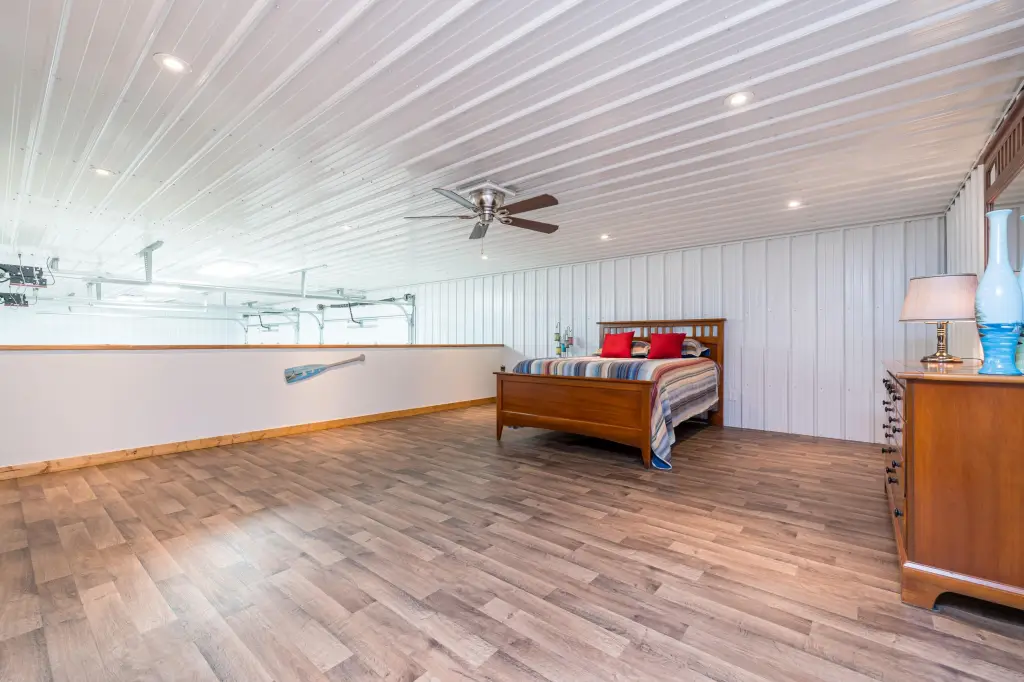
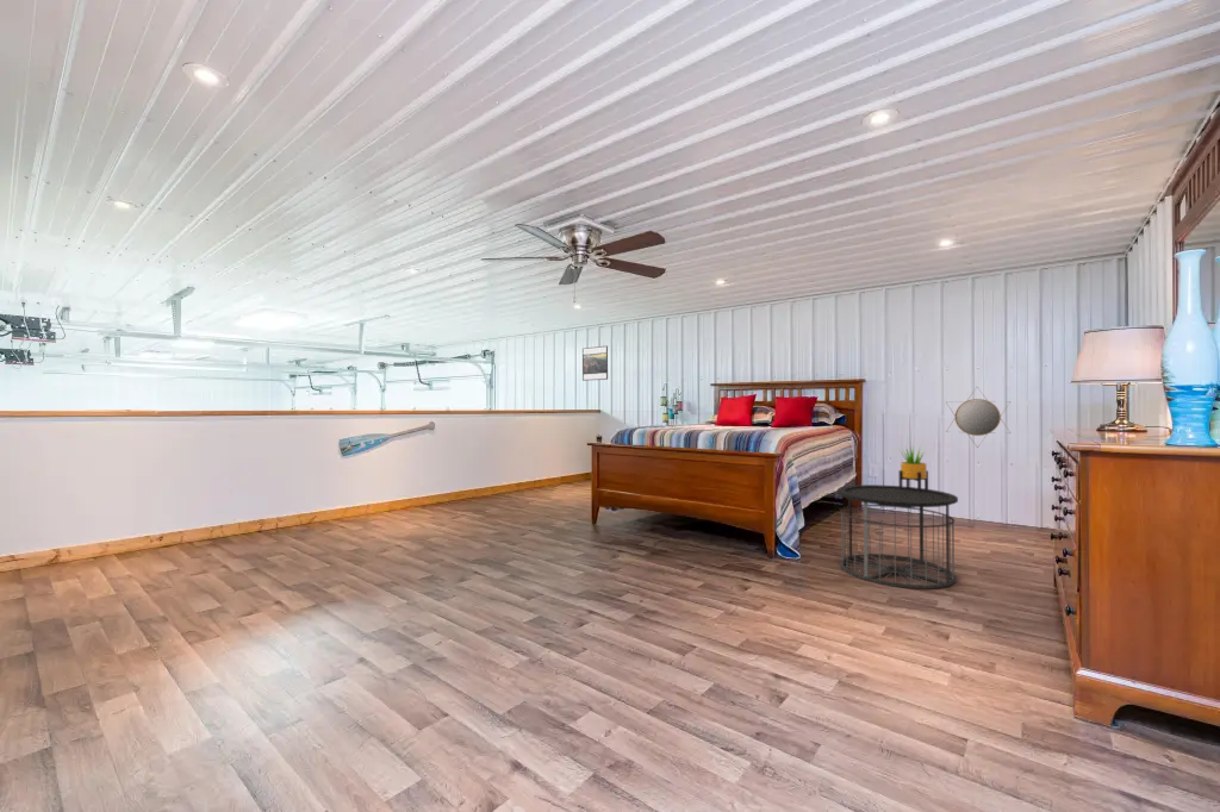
+ home mirror (977, 417)
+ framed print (595, 363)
+ potted plant (913, 466)
+ side table (895, 532)
